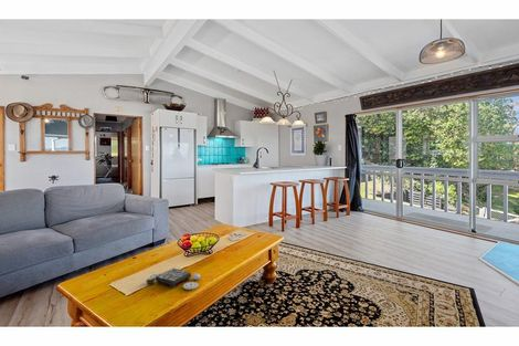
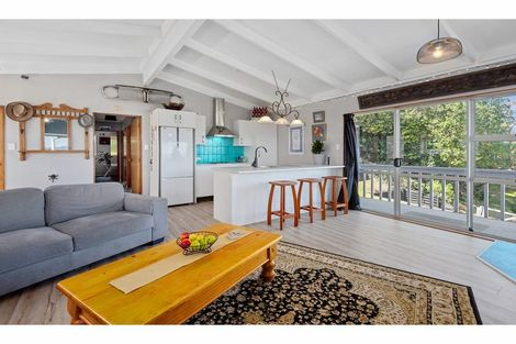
- board game (173, 277)
